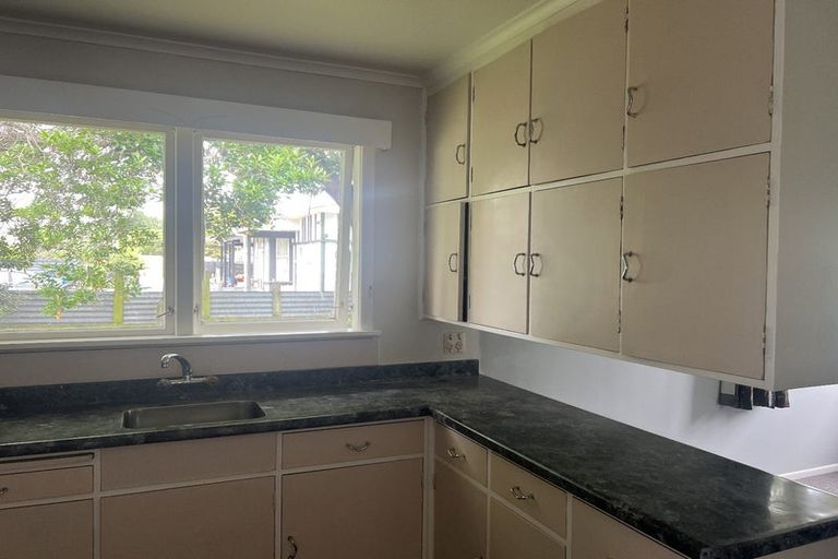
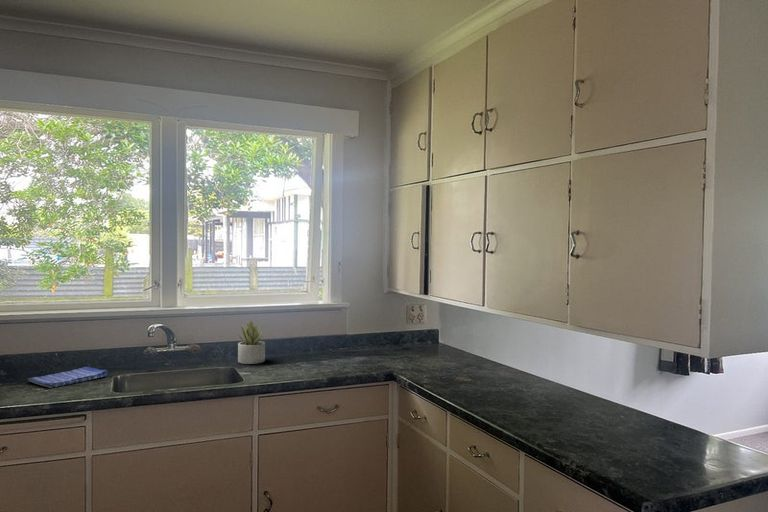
+ dish towel (69, 375)
+ succulent plant (251, 340)
